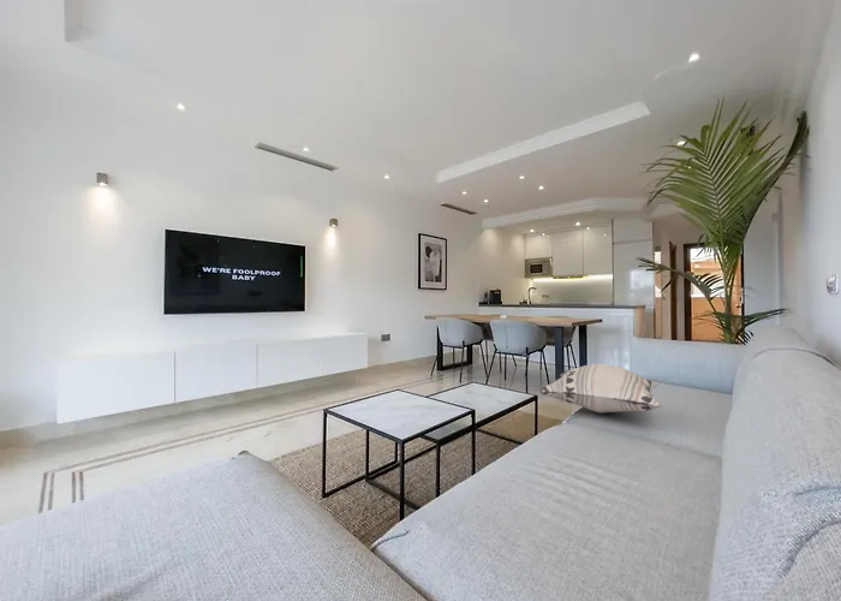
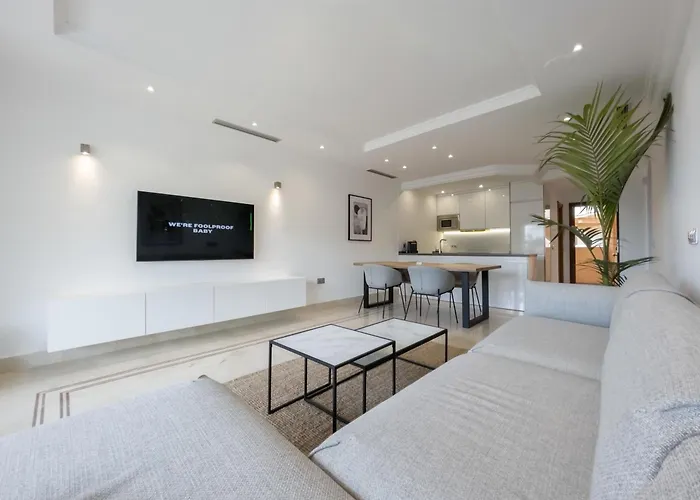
- decorative pillow (601, 387)
